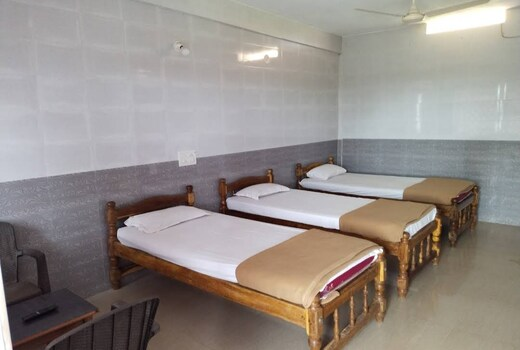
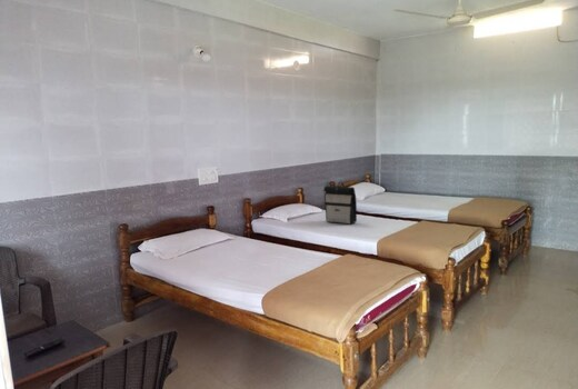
+ backpack (340, 202)
